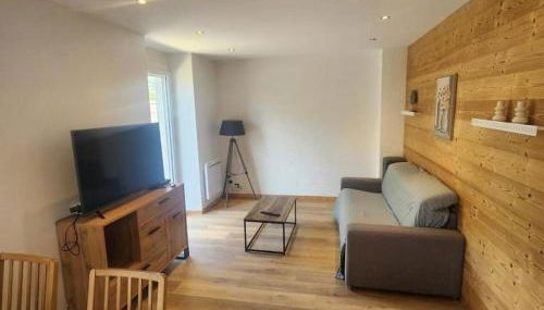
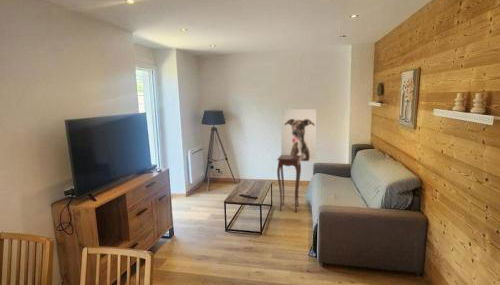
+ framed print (298, 135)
+ side table (283, 183)
